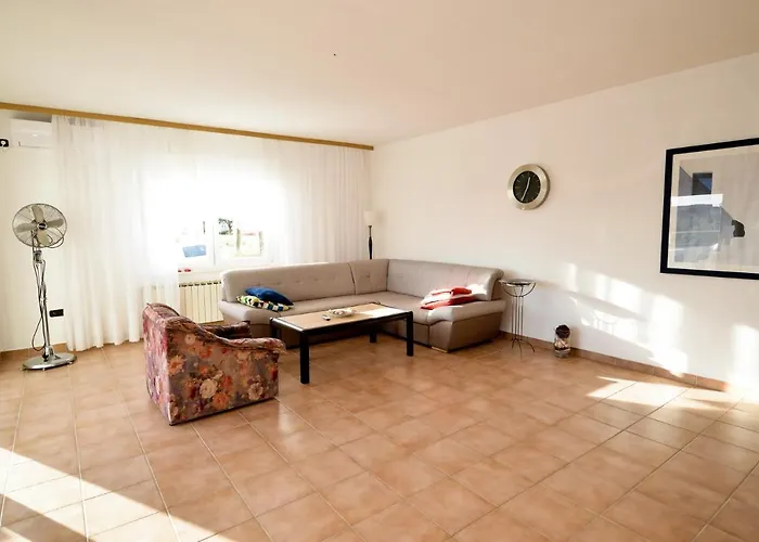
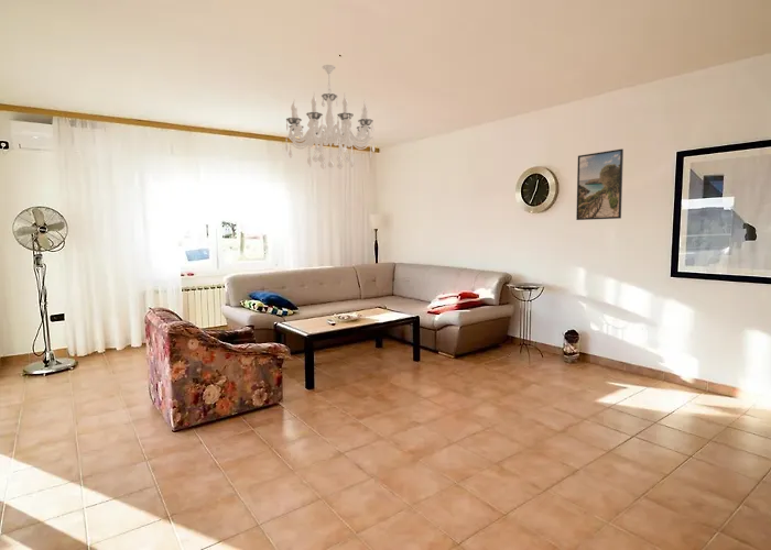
+ chandelier (329, 118)
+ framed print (598, 186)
